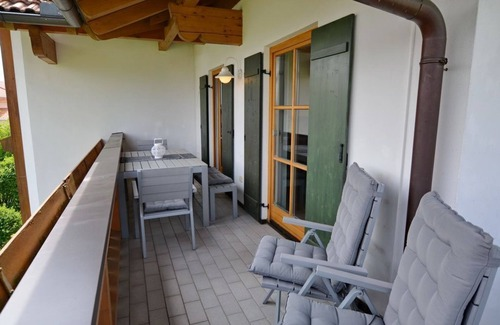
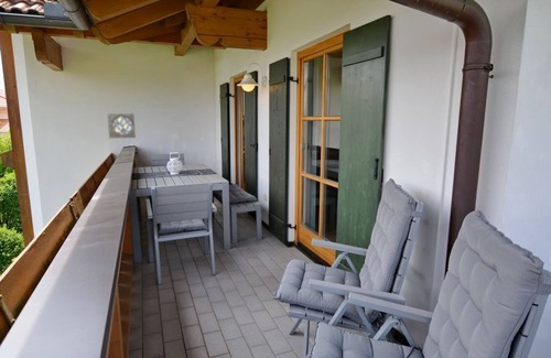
+ wall ornament (121, 126)
